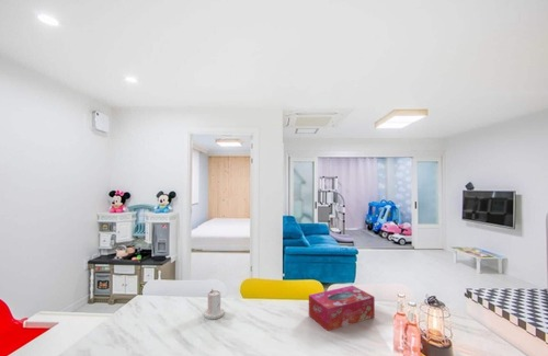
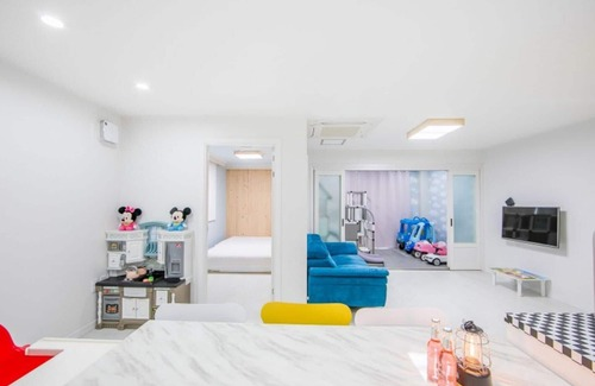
- candle (214, 301)
- tissue box (341, 306)
